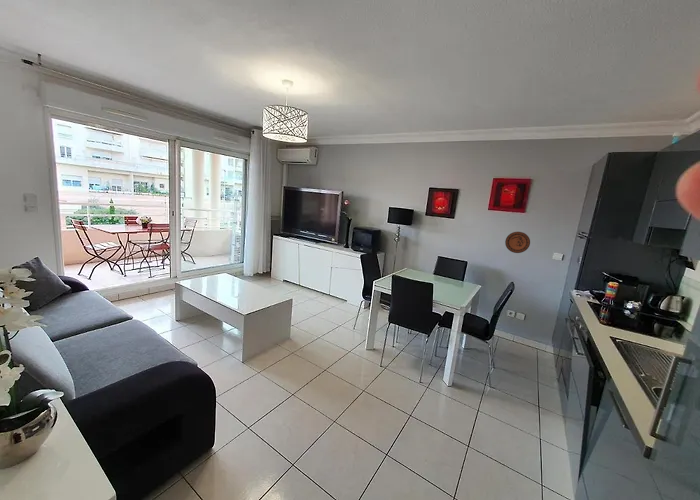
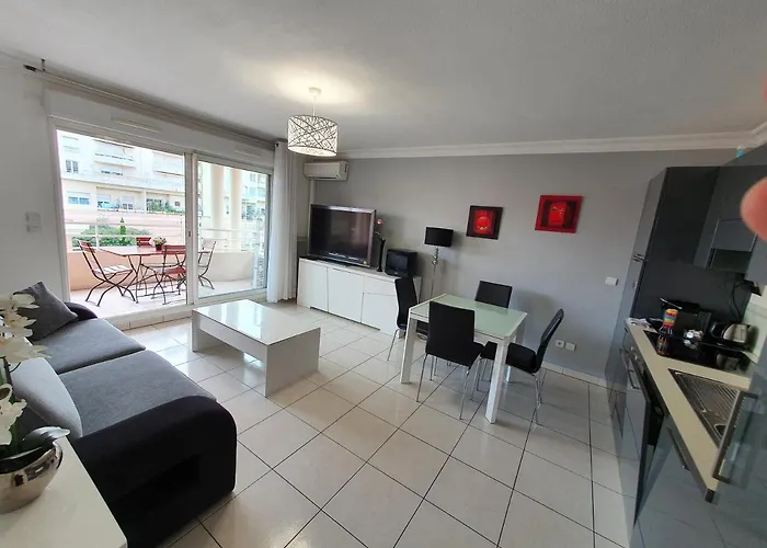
- decorative plate (517, 242)
